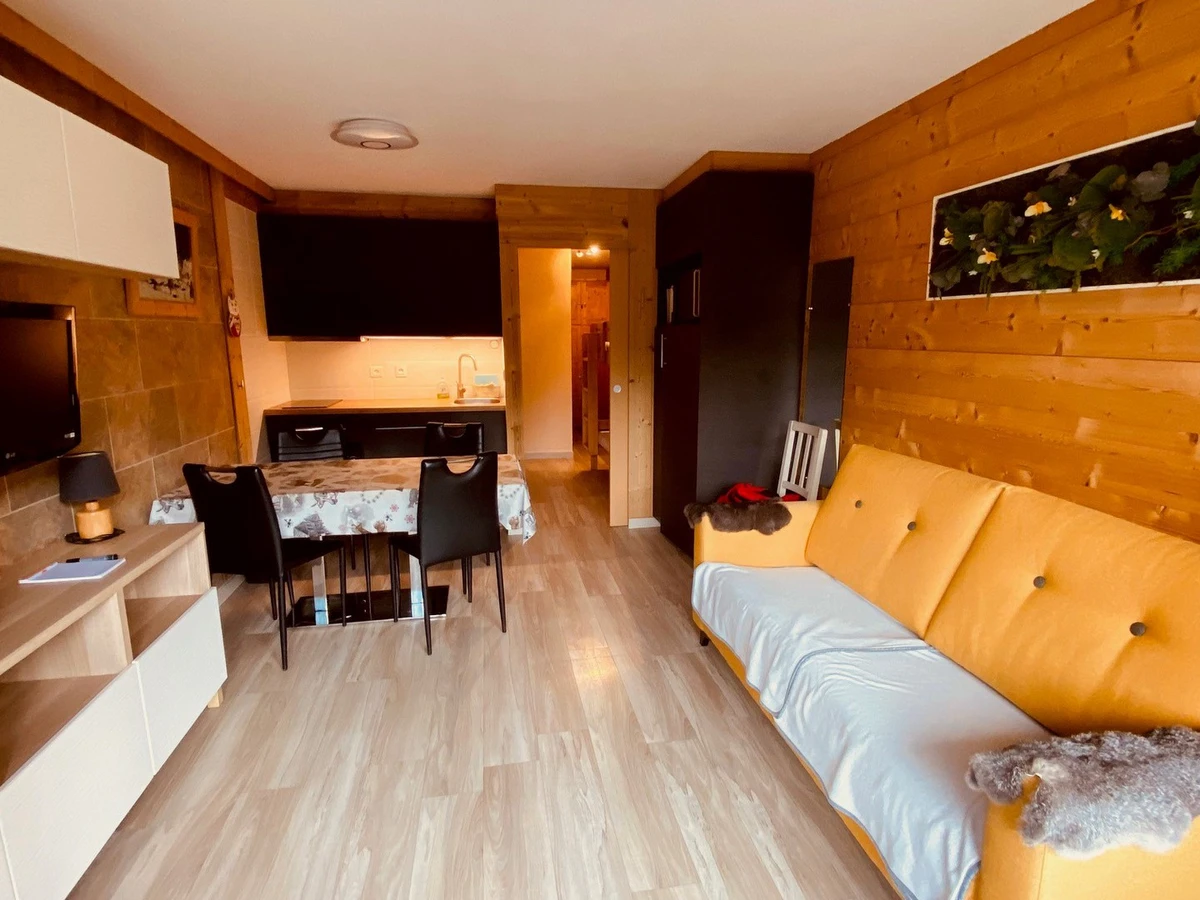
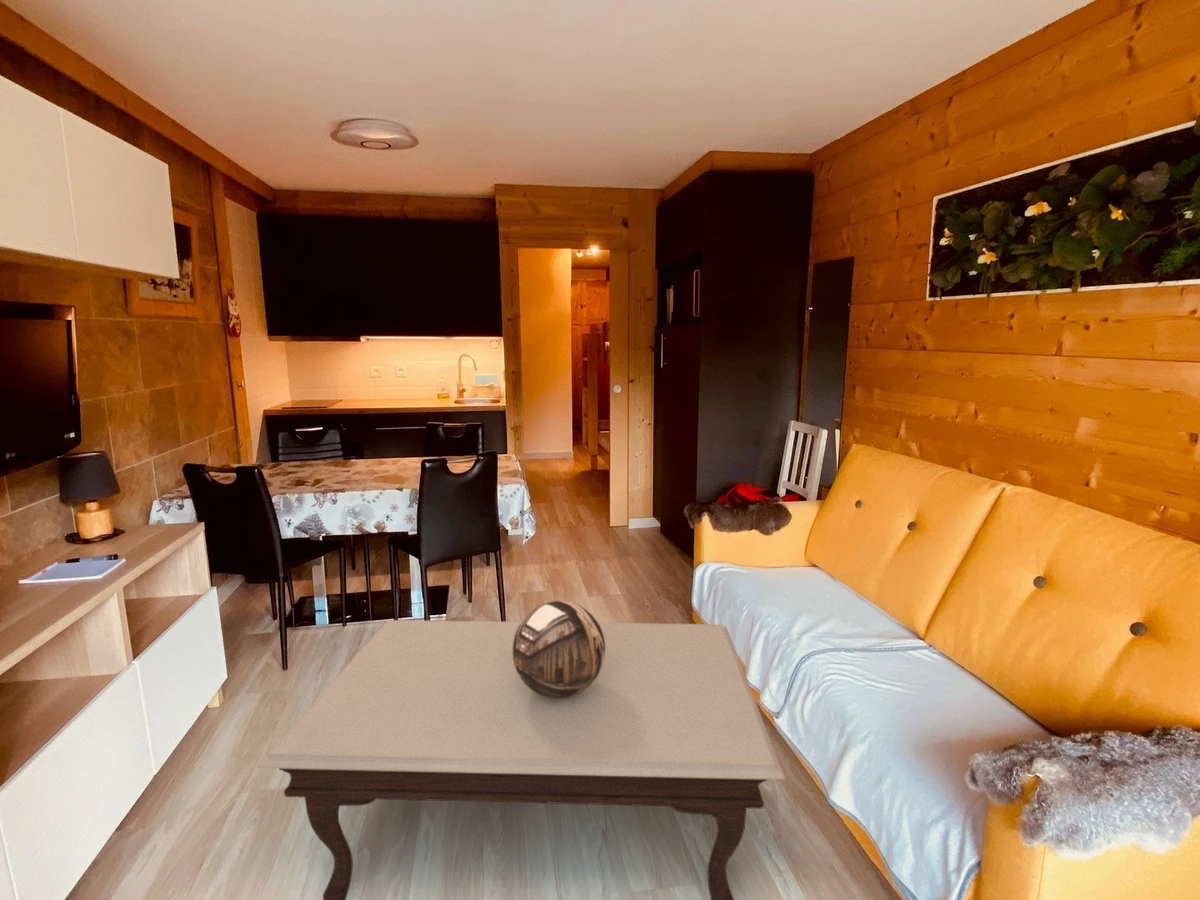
+ decorative bowl (559, 647)
+ coffee table (540, 752)
